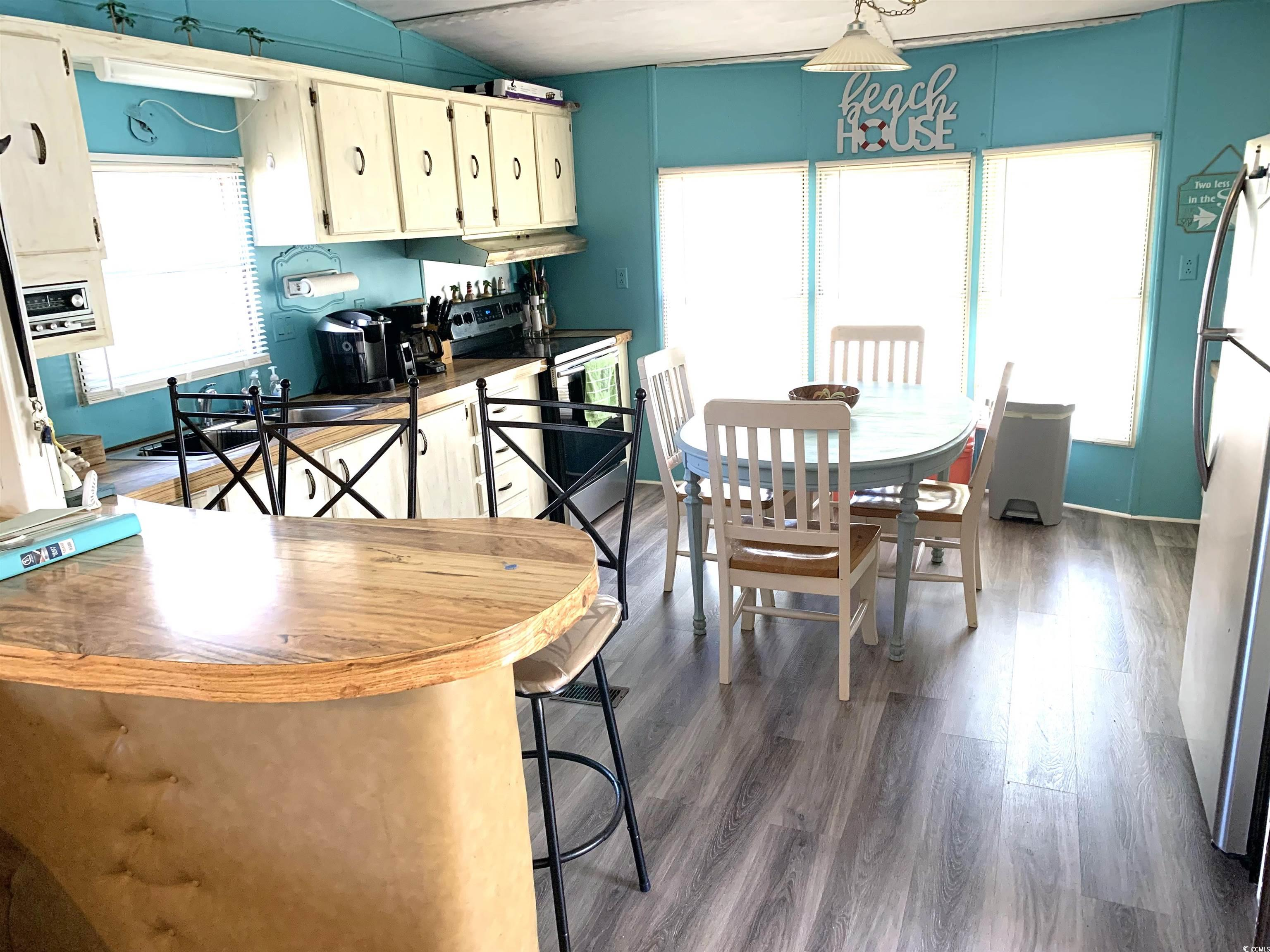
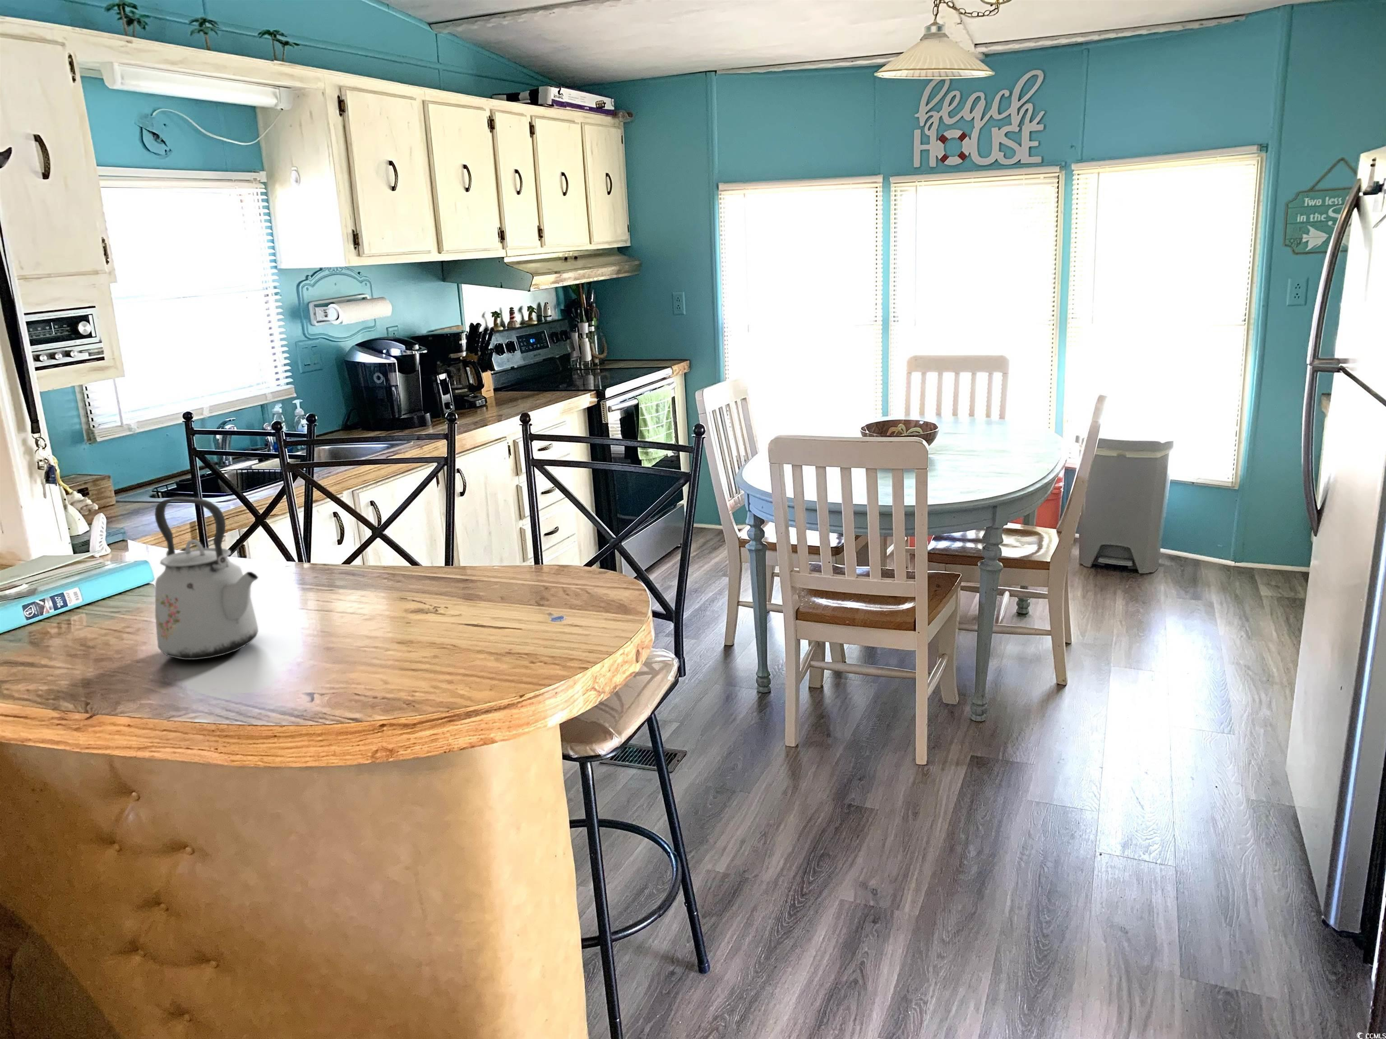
+ kettle (211, 576)
